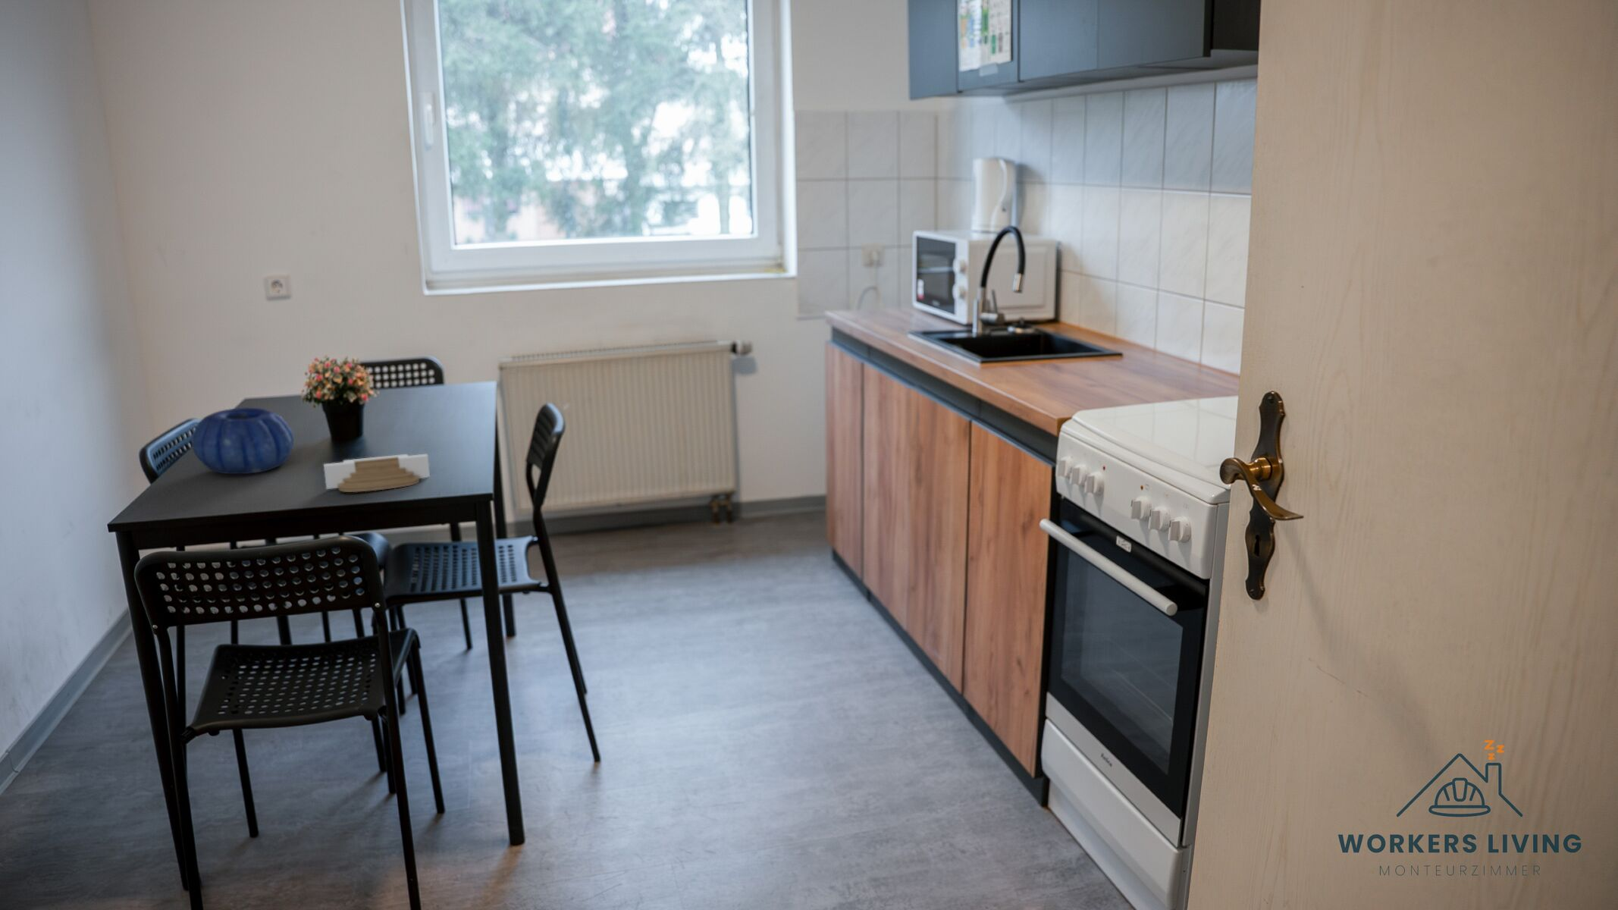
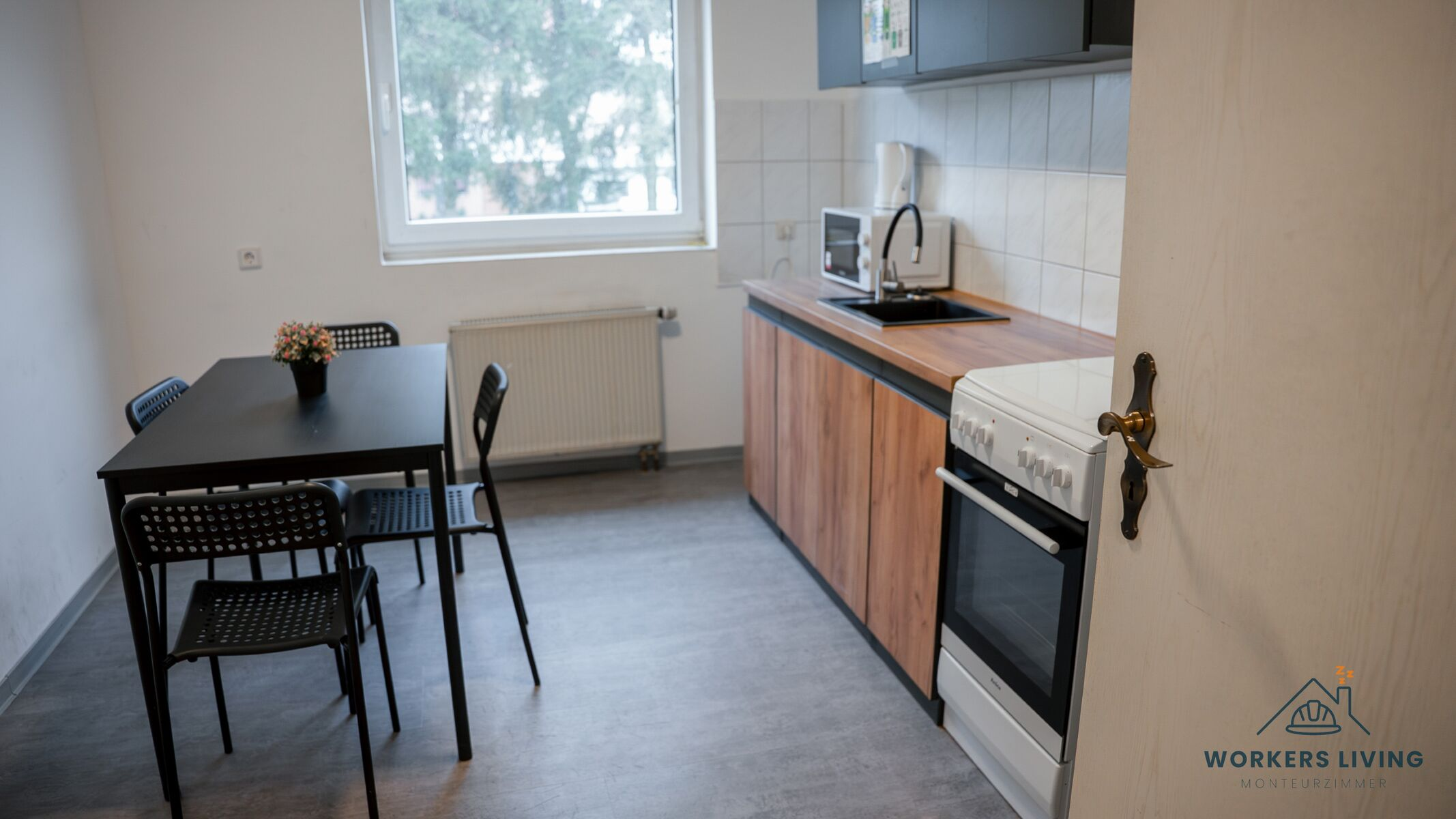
- decorative bowl (243, 440)
- architectural model (378, 473)
